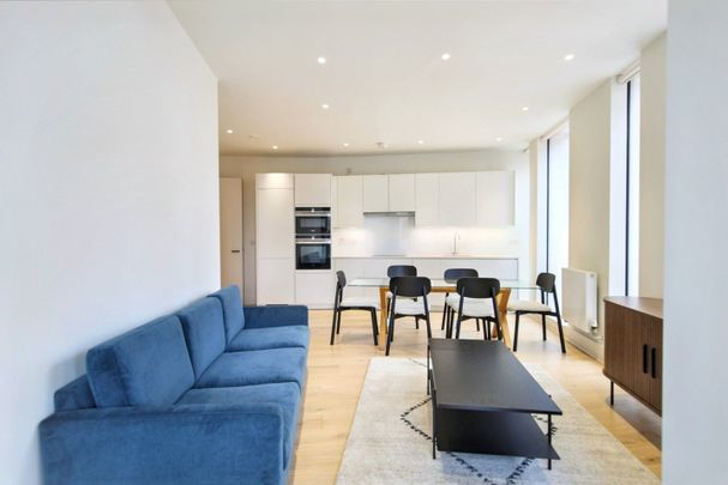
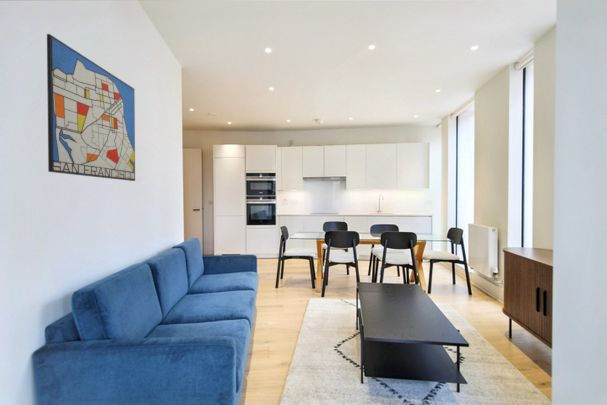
+ wall art (100, 122)
